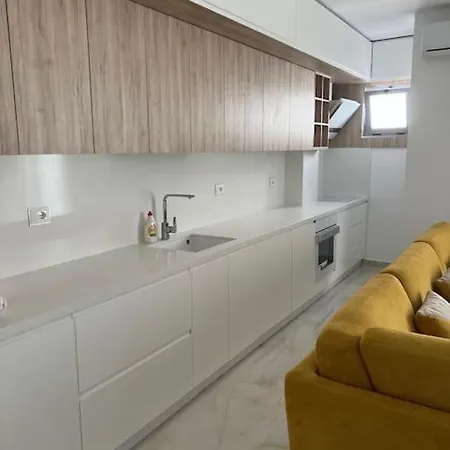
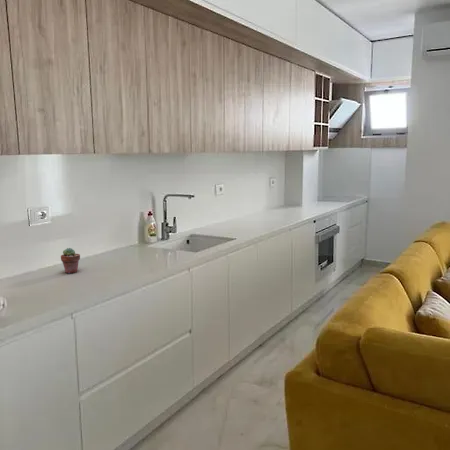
+ potted succulent (70, 259)
